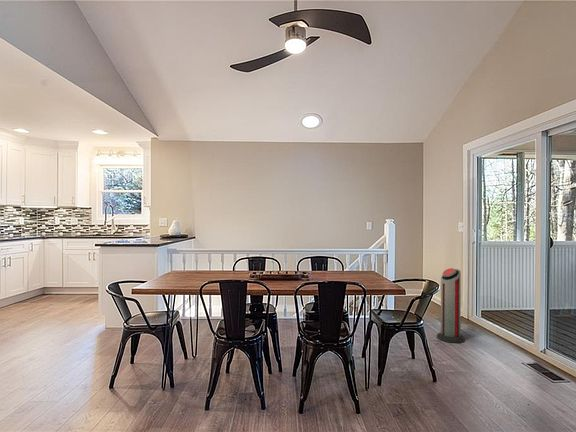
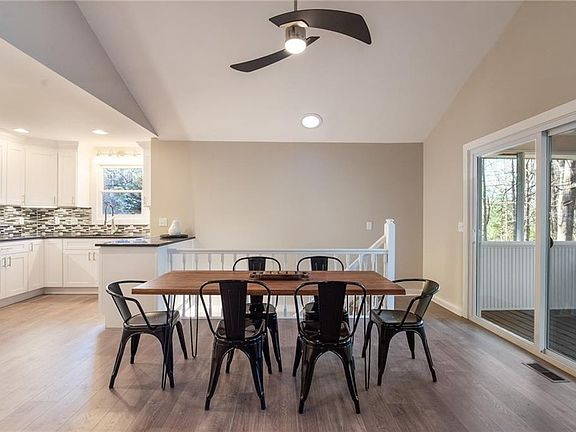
- air purifier (450, 303)
